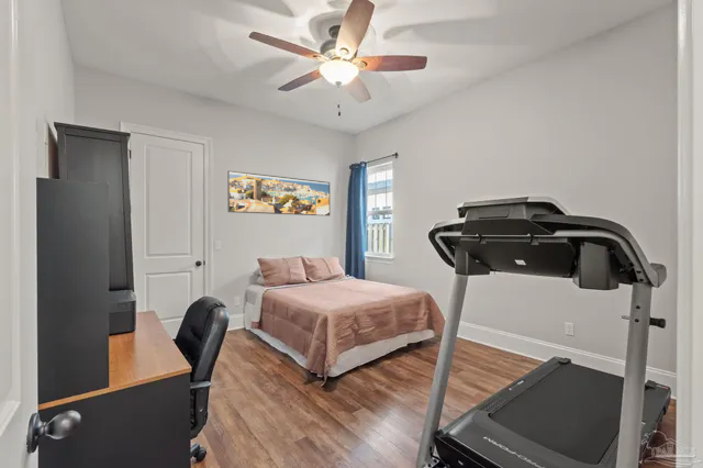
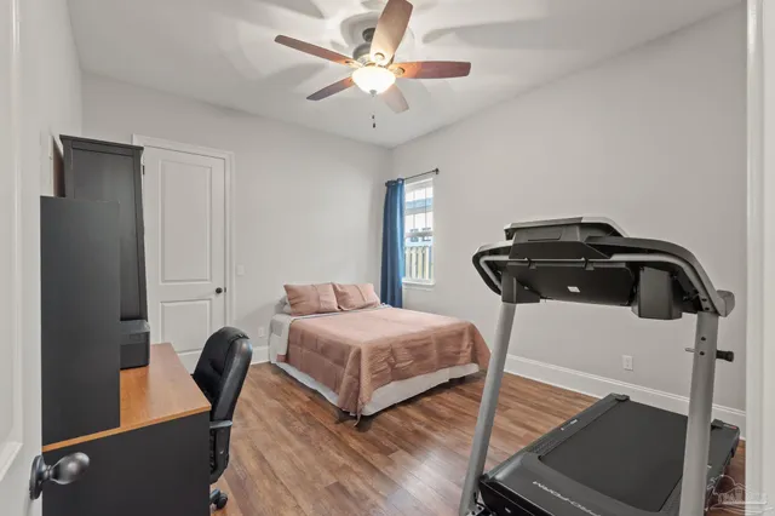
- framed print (283, 196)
